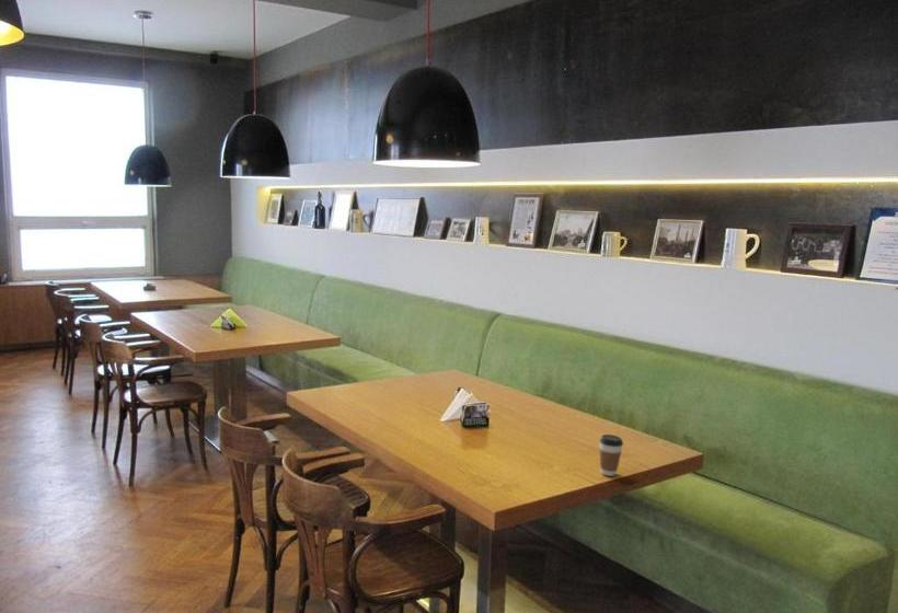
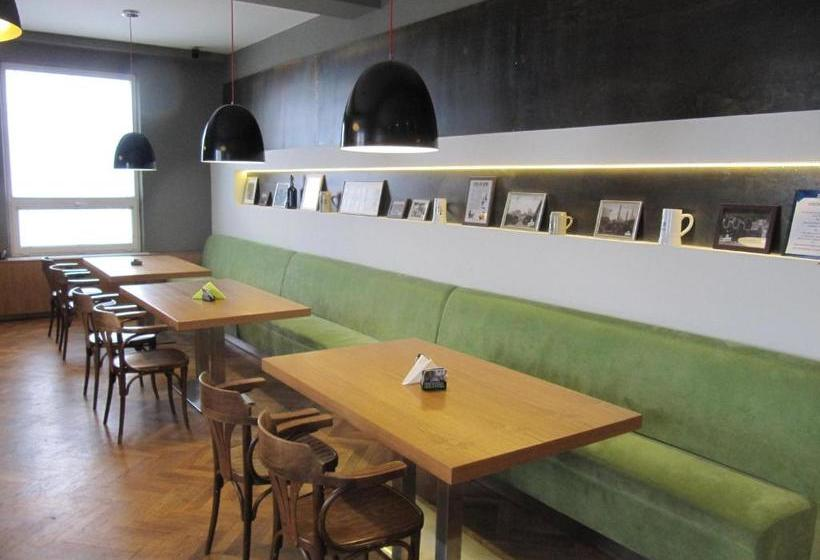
- coffee cup (610, 454)
